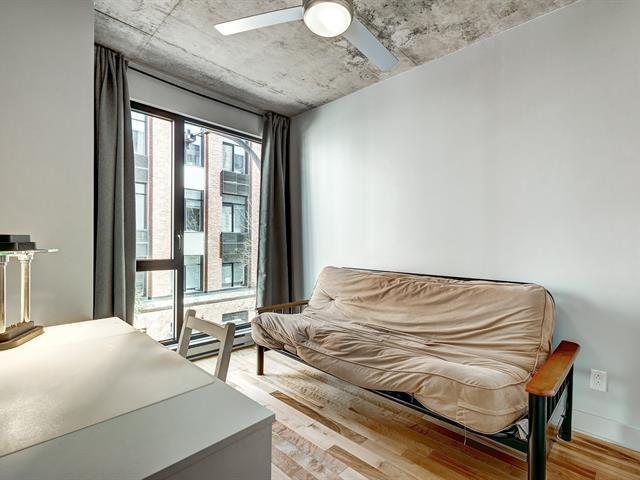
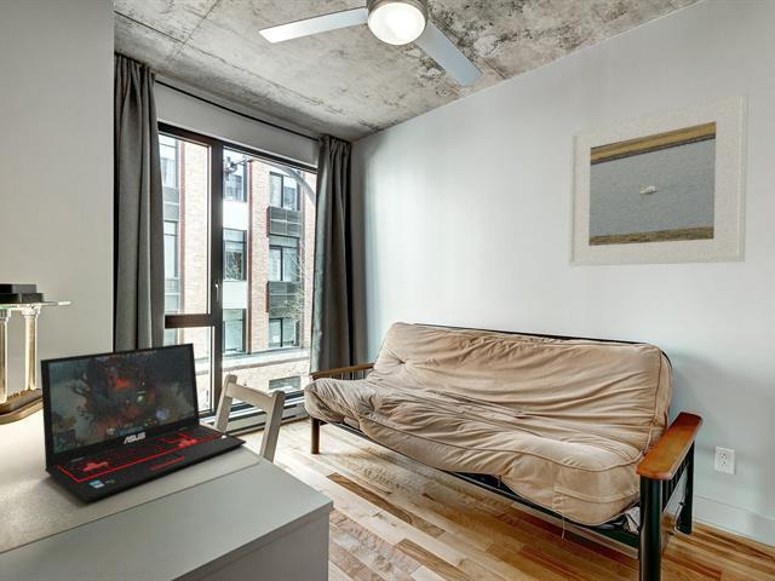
+ laptop (150, 405)
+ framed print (647, 189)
